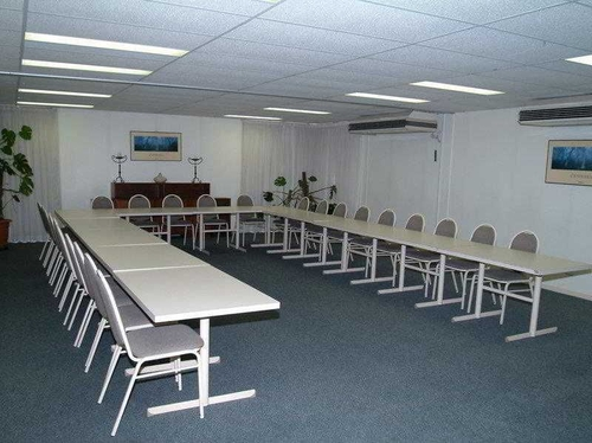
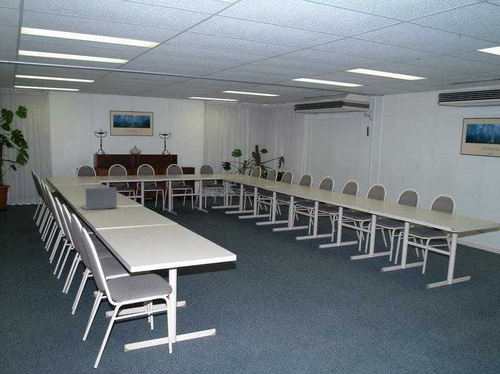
+ laptop (99, 197)
